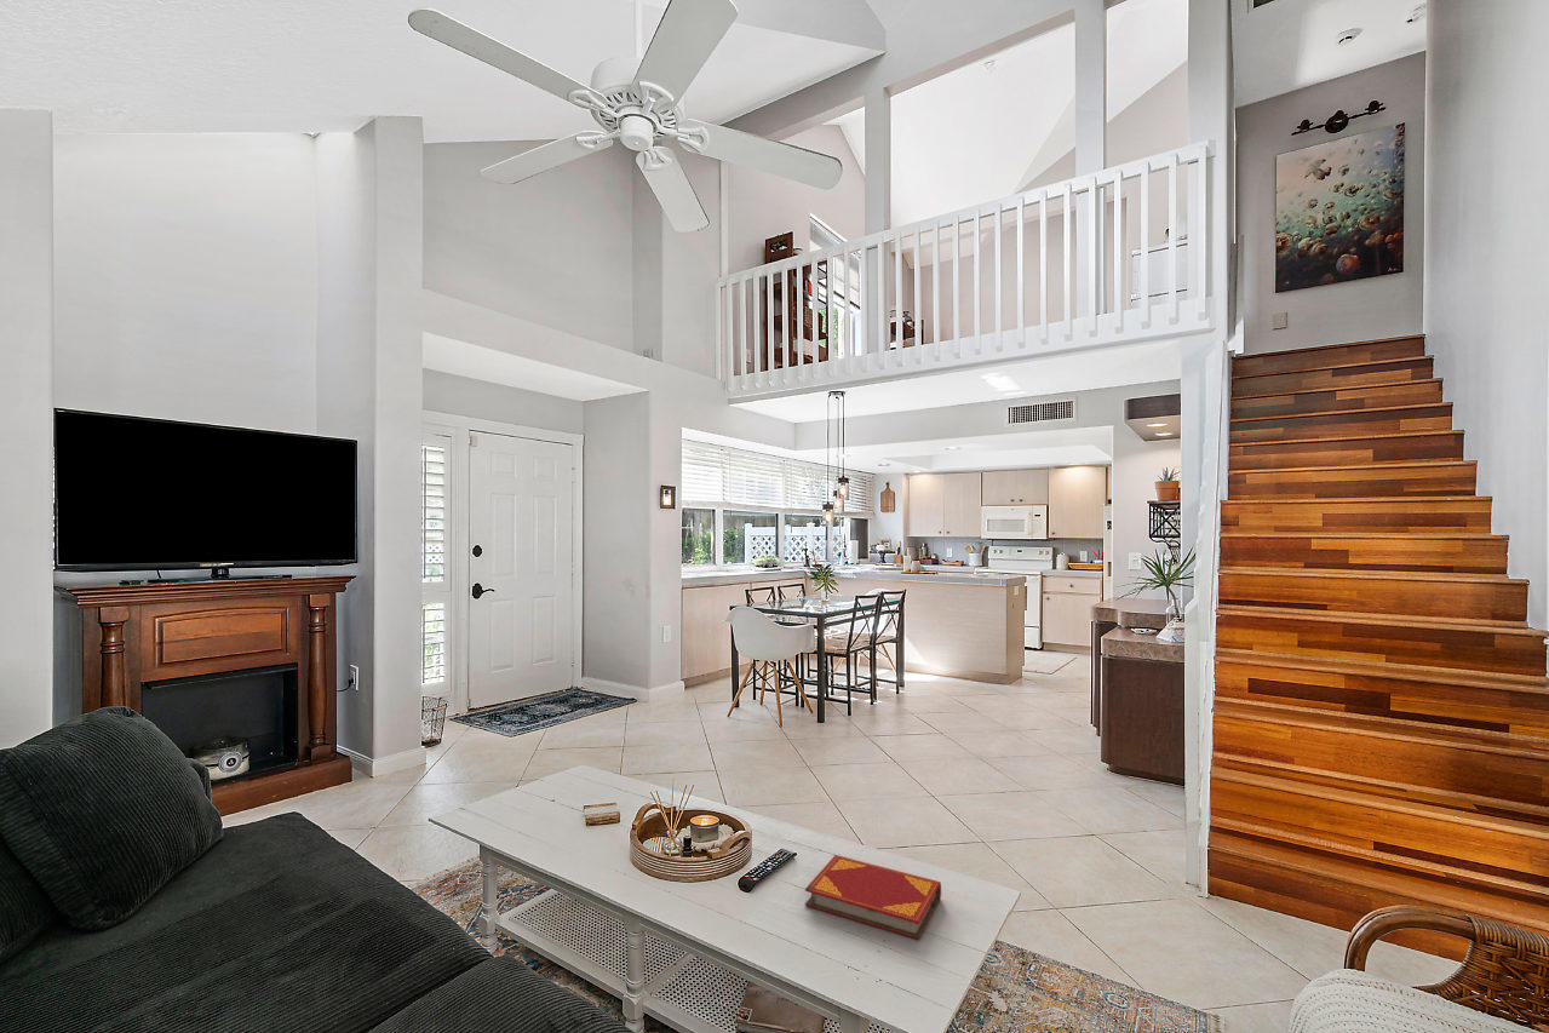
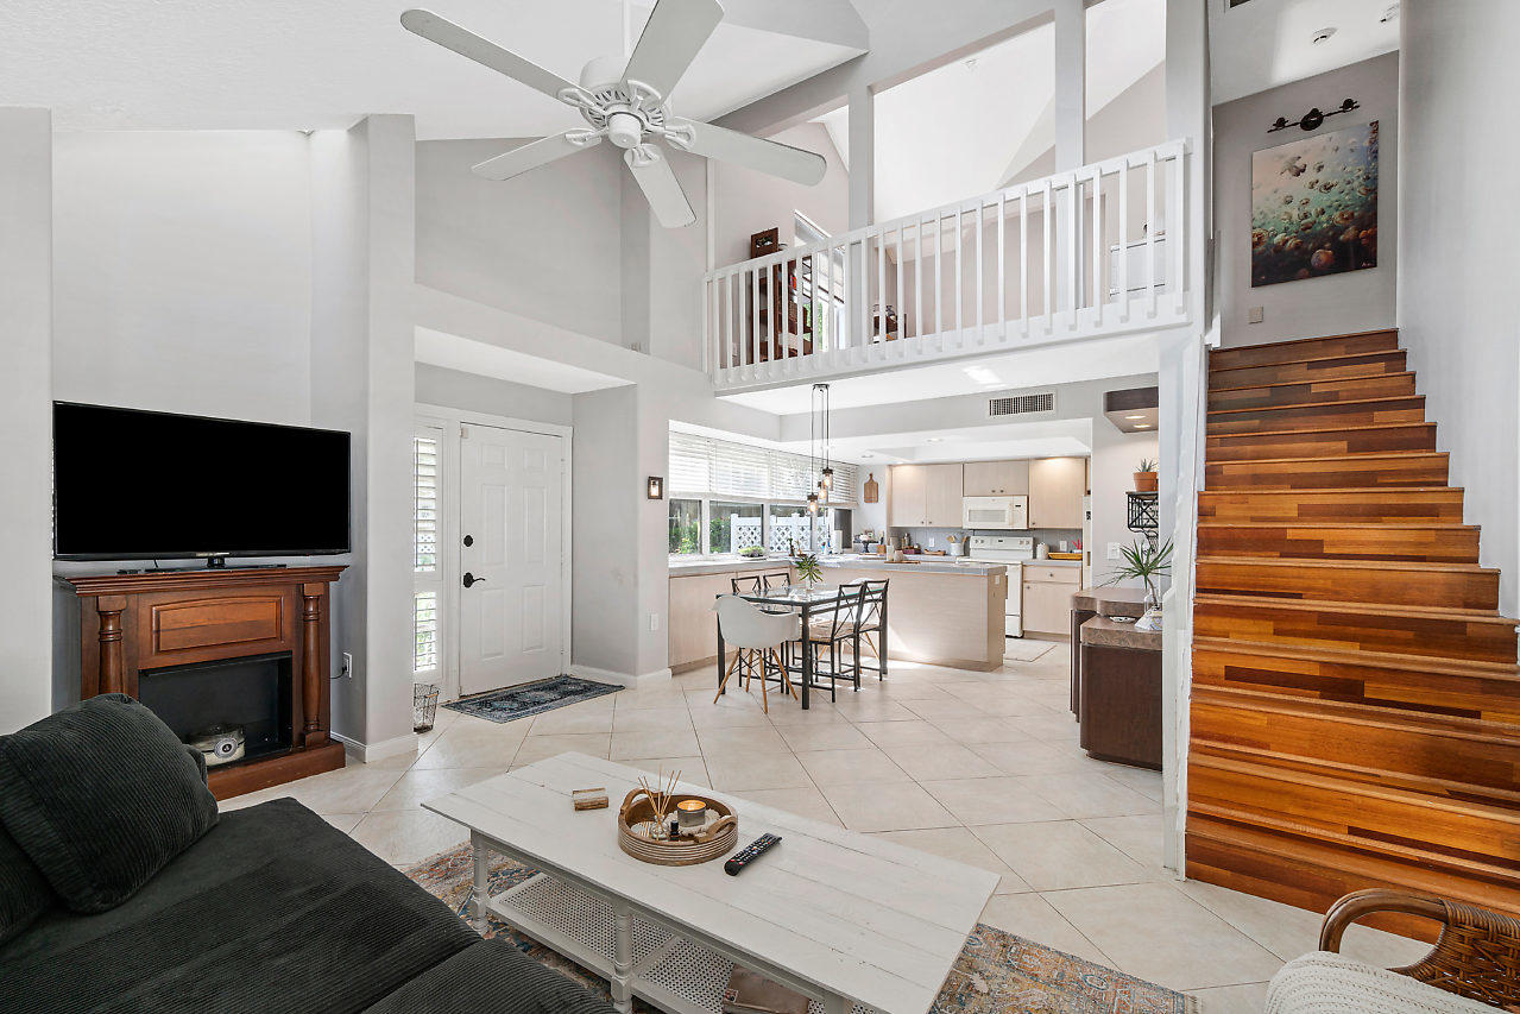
- hardback book (873, 893)
